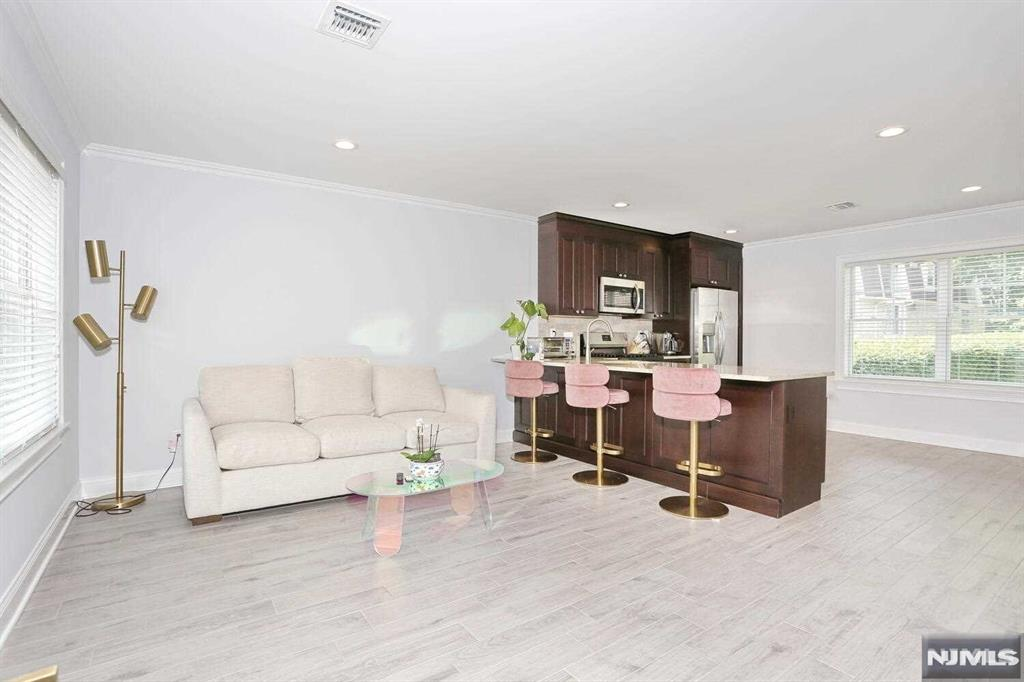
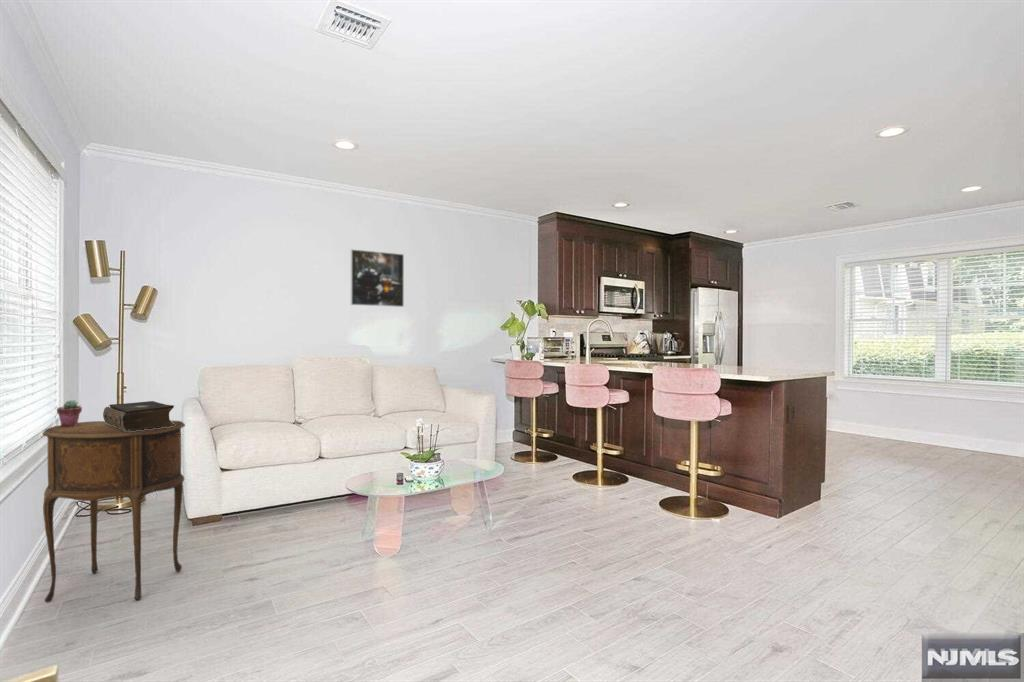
+ book (139, 414)
+ potted succulent (69, 412)
+ side table (112, 497)
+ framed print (377, 278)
